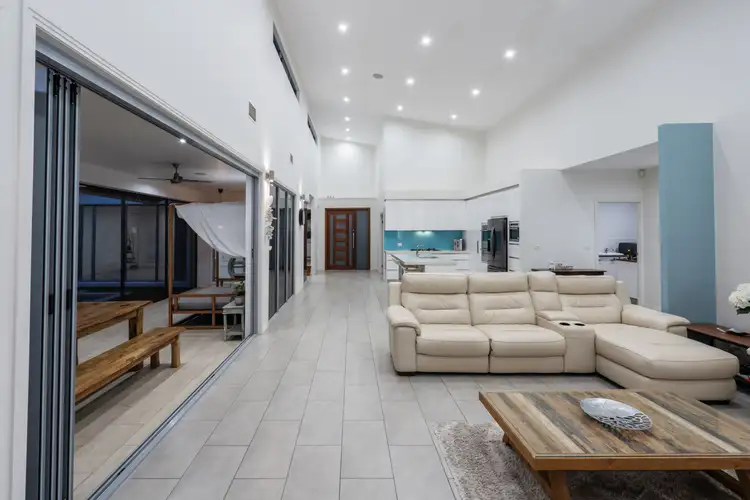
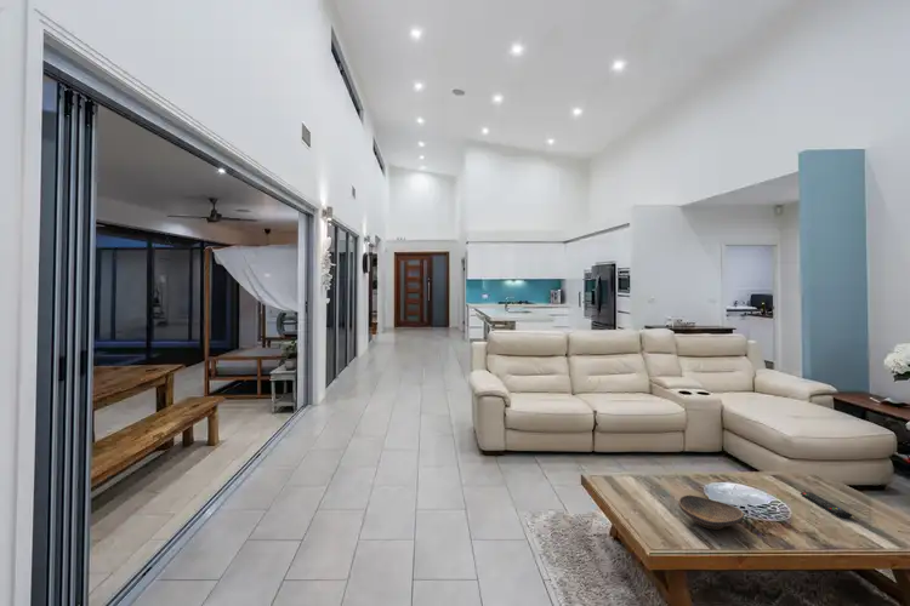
+ decorative bowl (710, 514)
+ remote control (824, 504)
